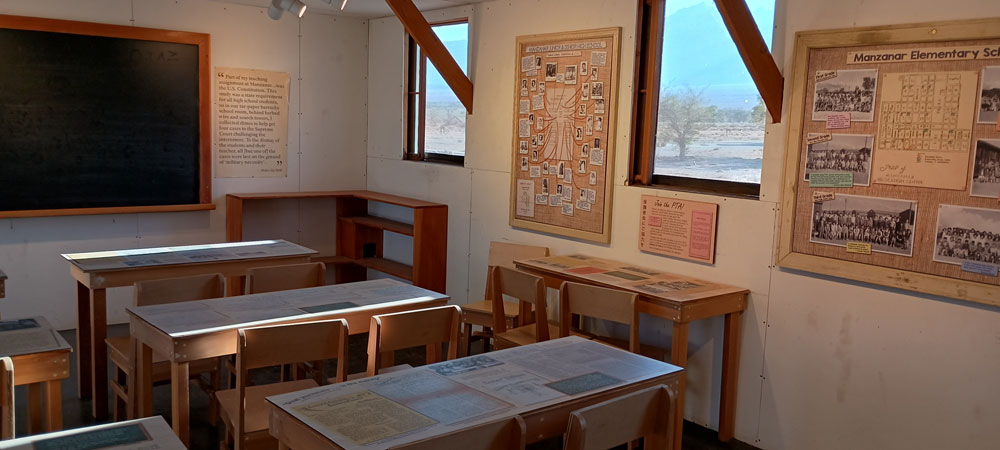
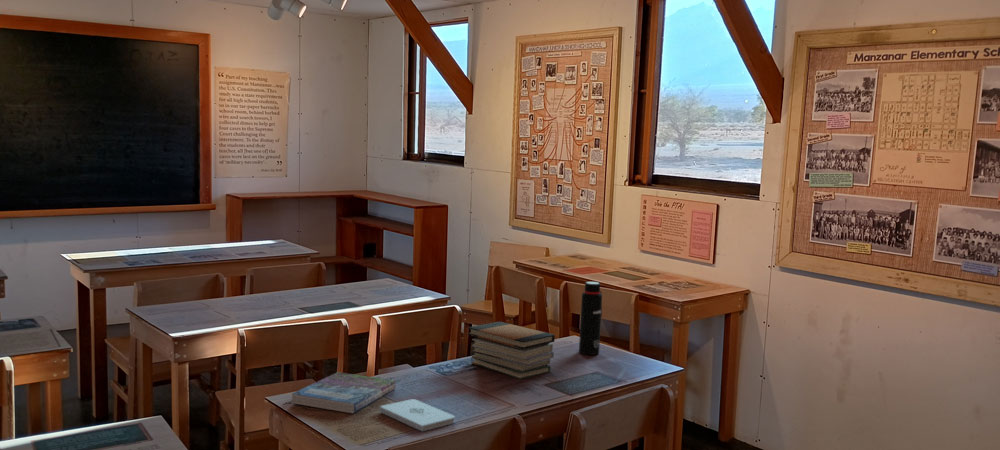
+ book stack (511, 349)
+ book (345, 391)
+ notepad (417, 414)
+ water bottle (592, 317)
